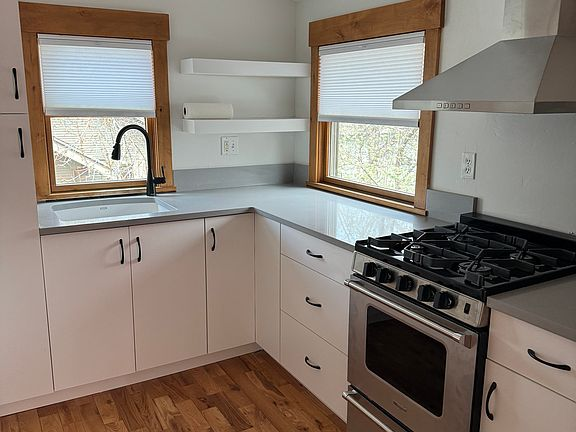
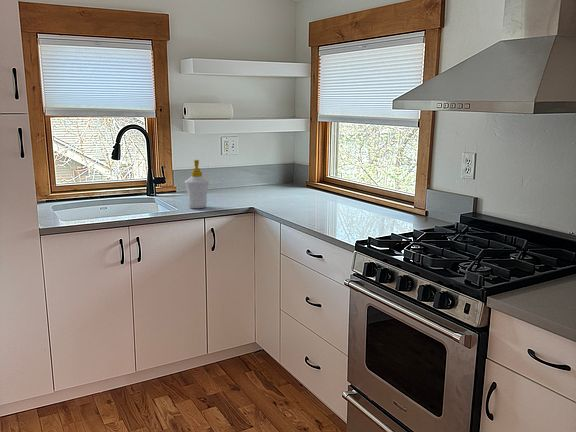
+ soap bottle (196, 184)
